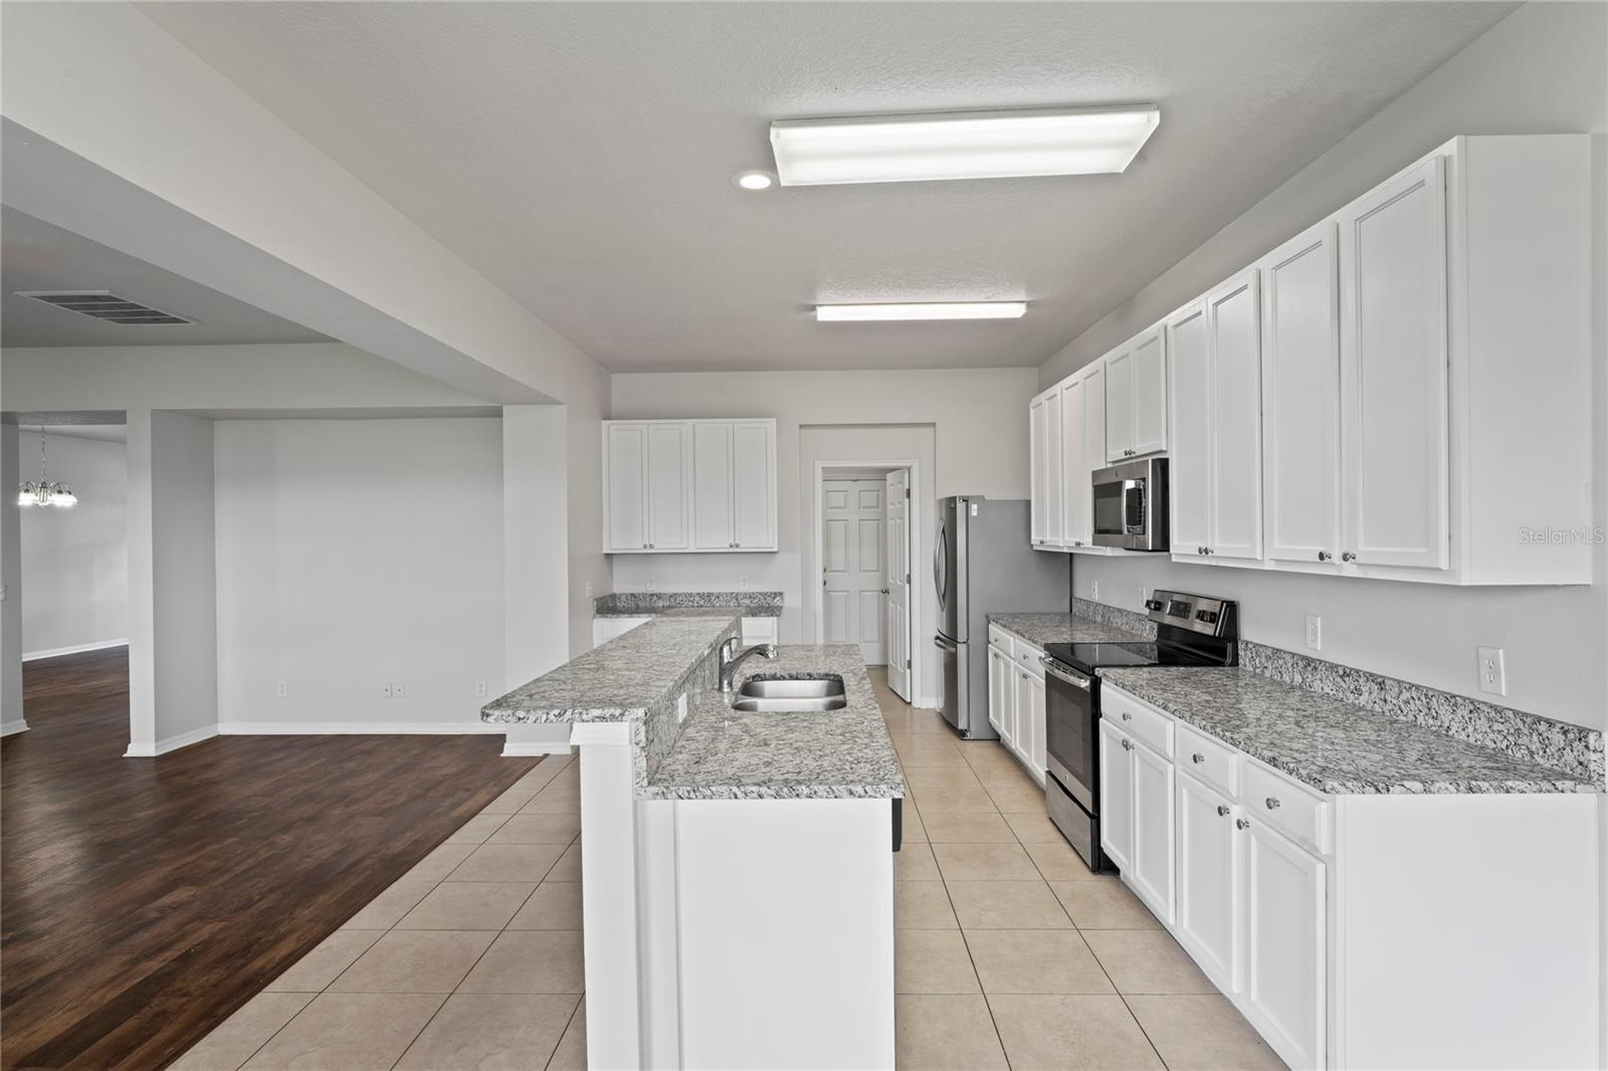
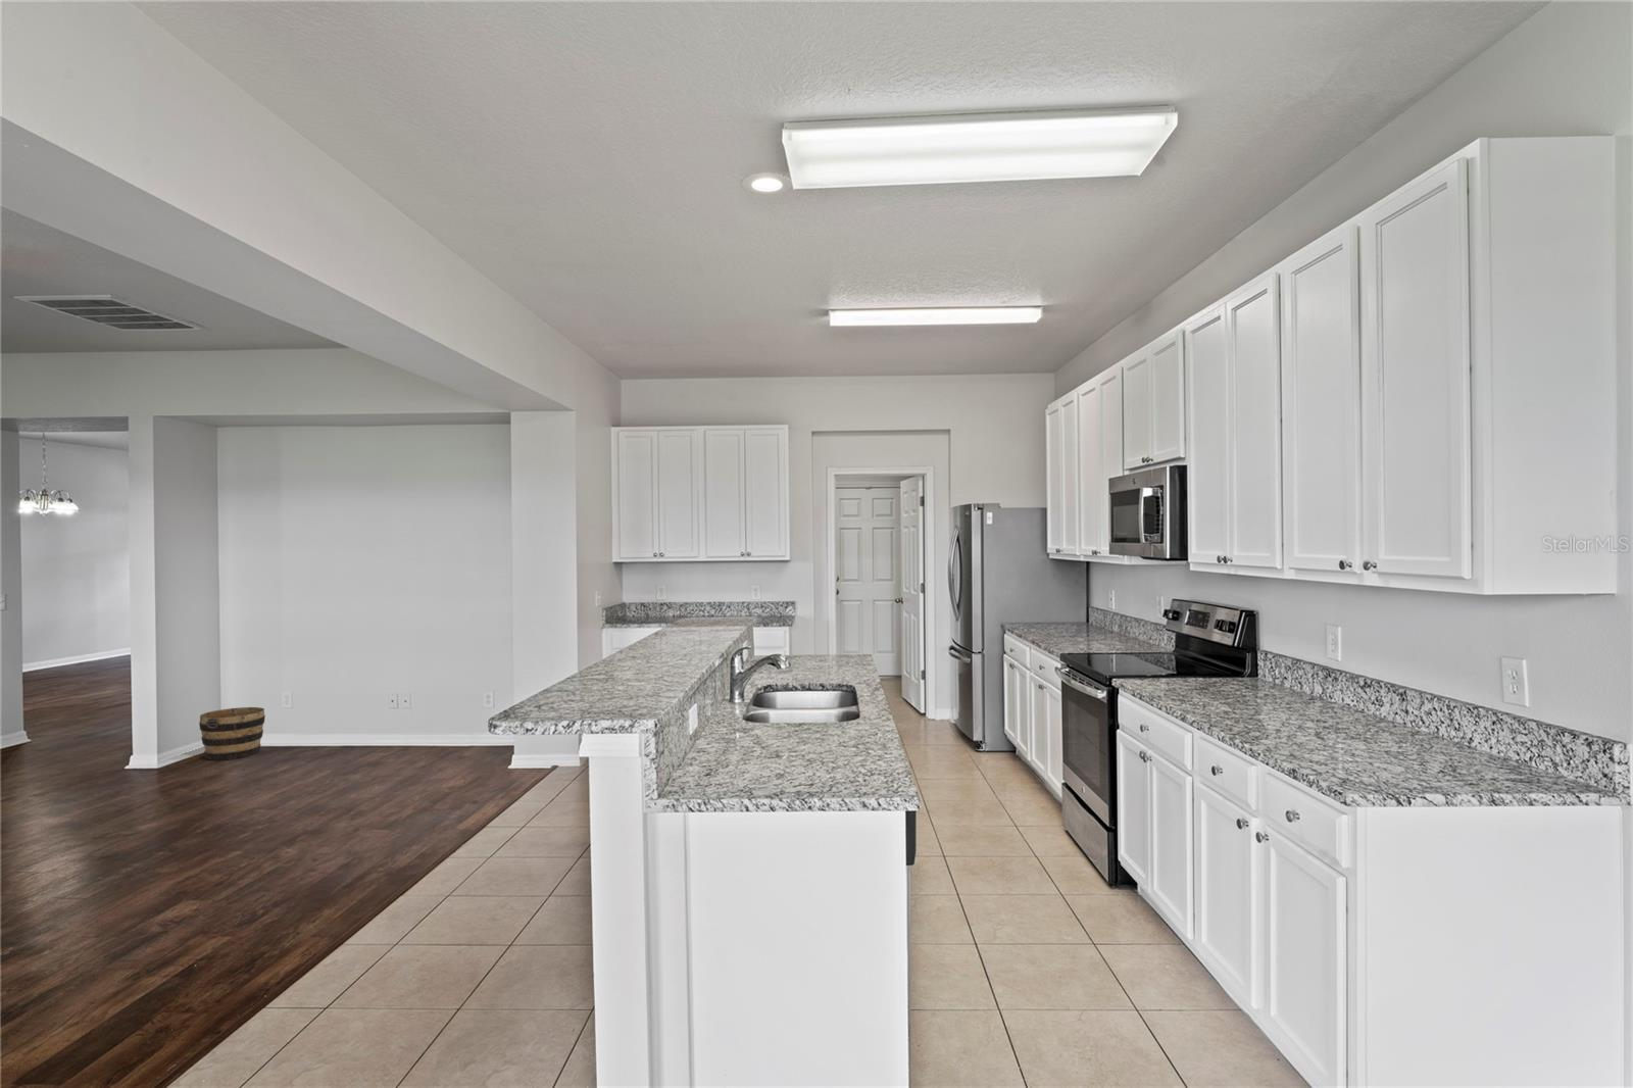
+ bucket (233, 732)
